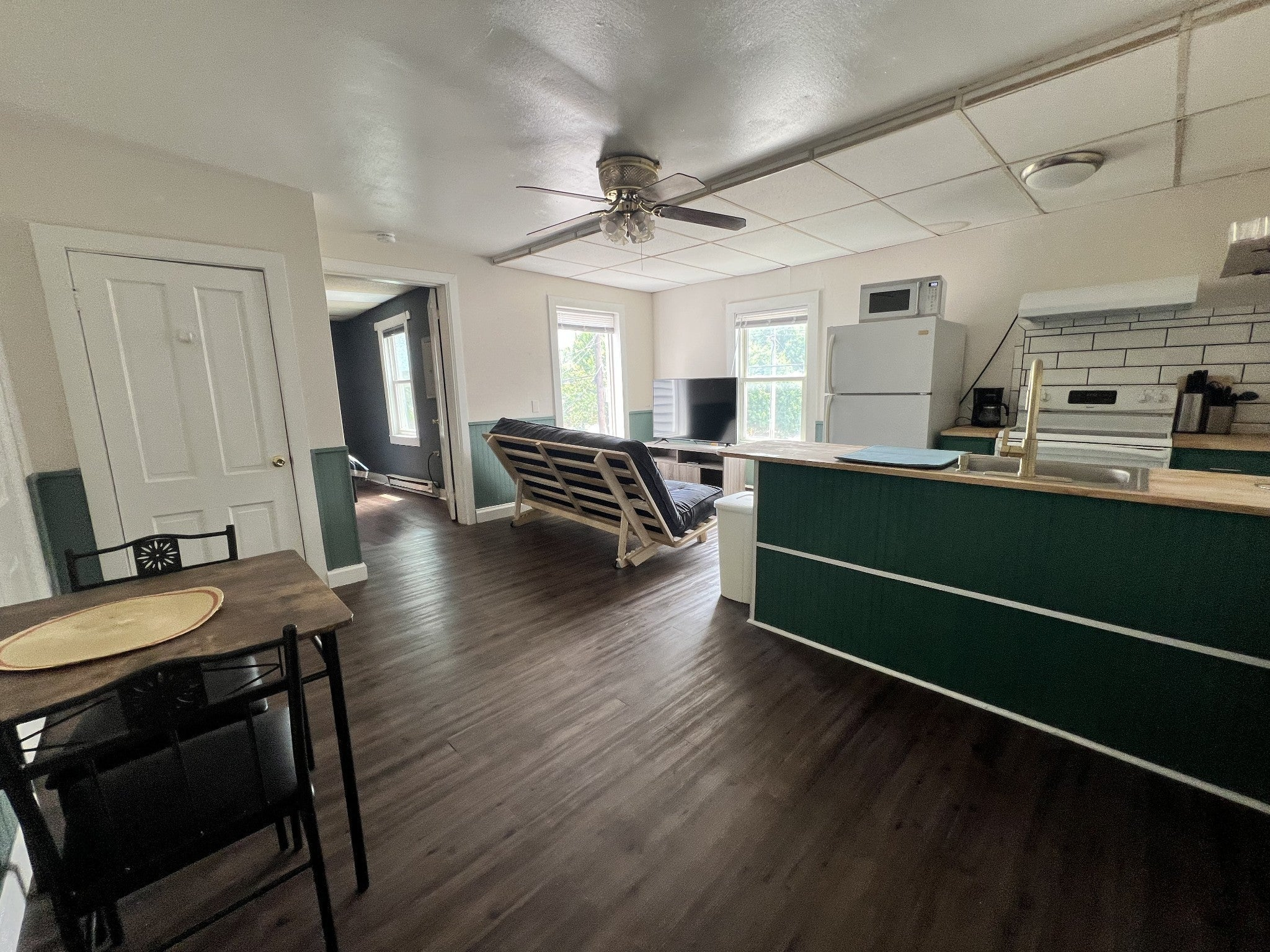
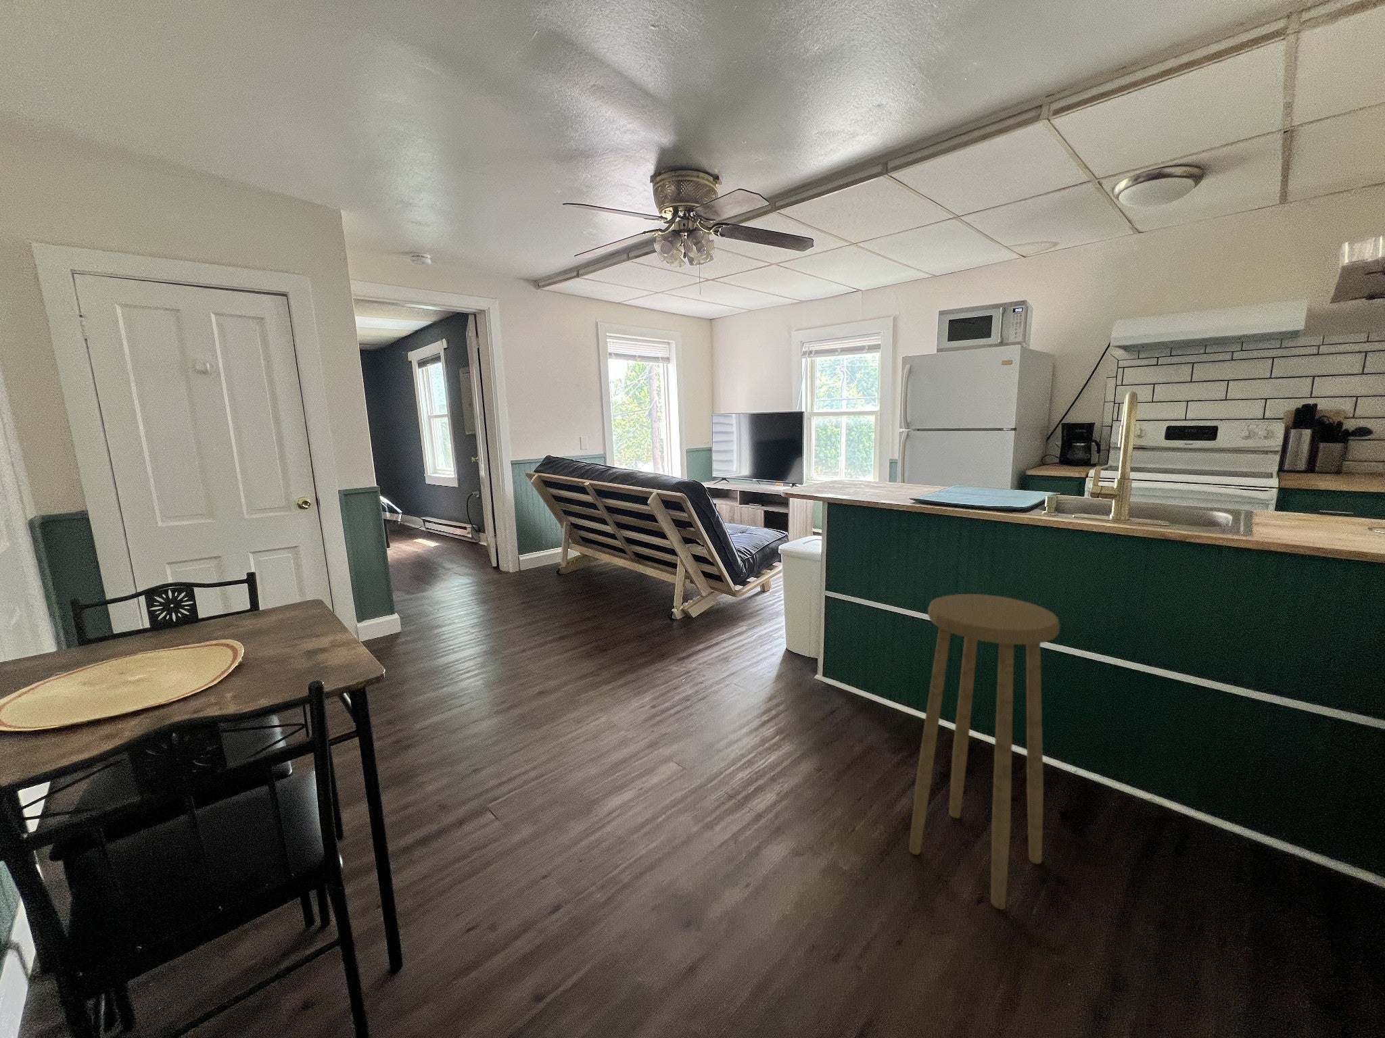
+ stool (995, 739)
